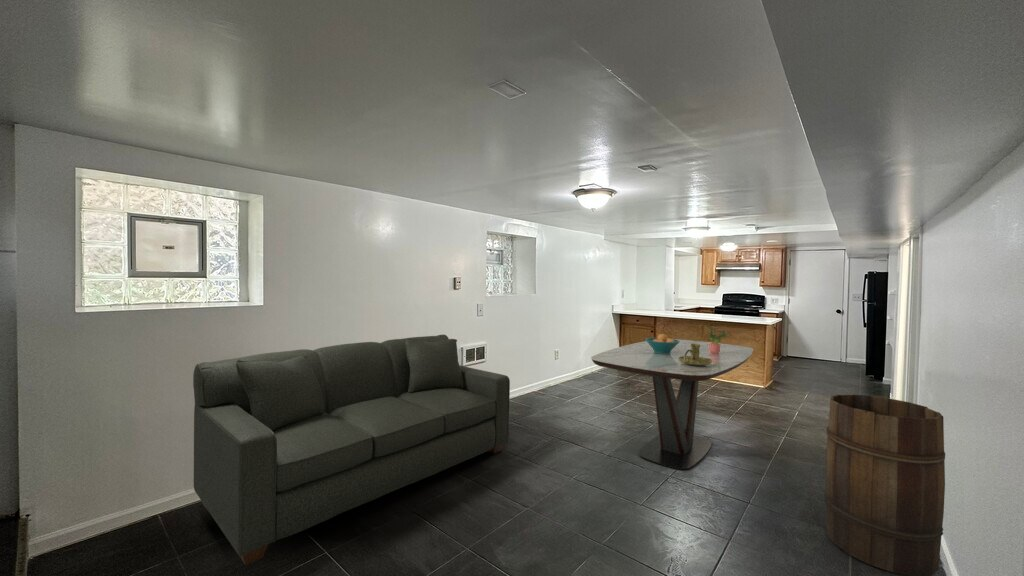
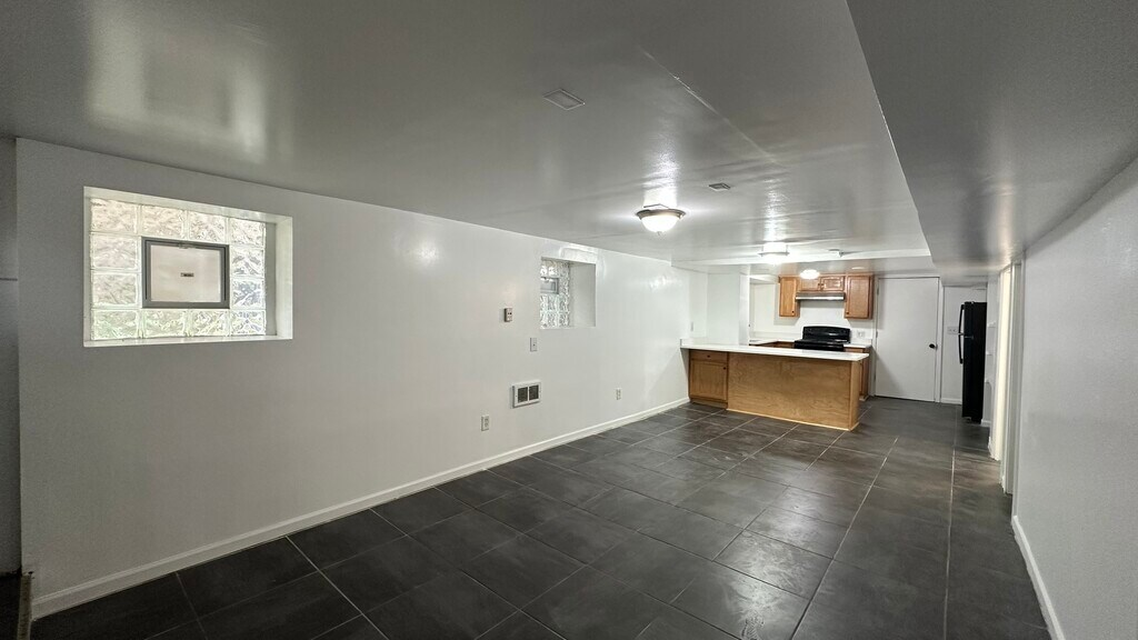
- candle holder (693, 354)
- wooden barrel (880, 476)
- fruit bowl (662, 343)
- dining table (677, 400)
- sofa (376, 411)
- potted plant (718, 338)
